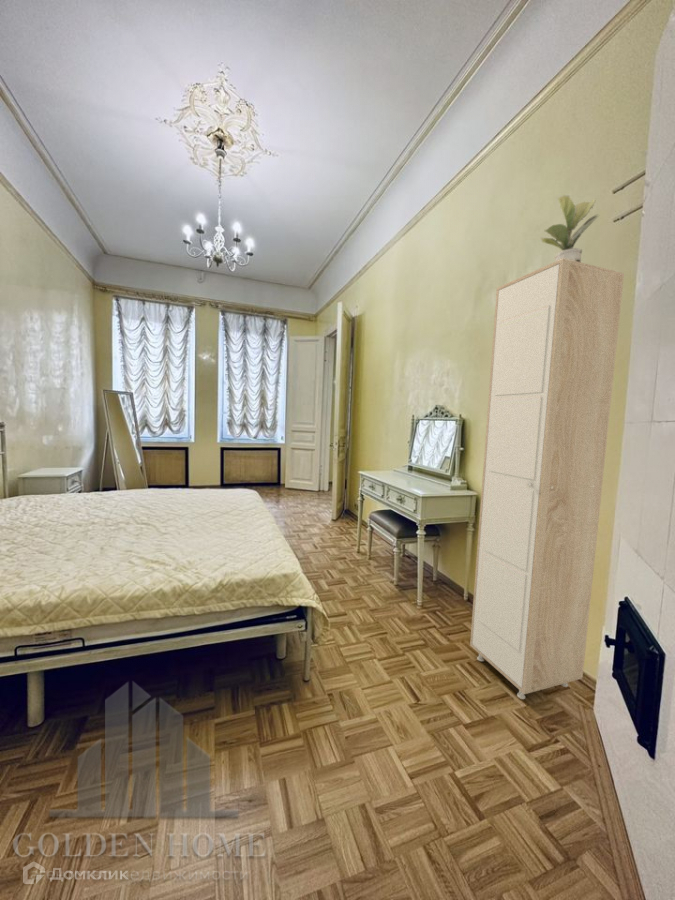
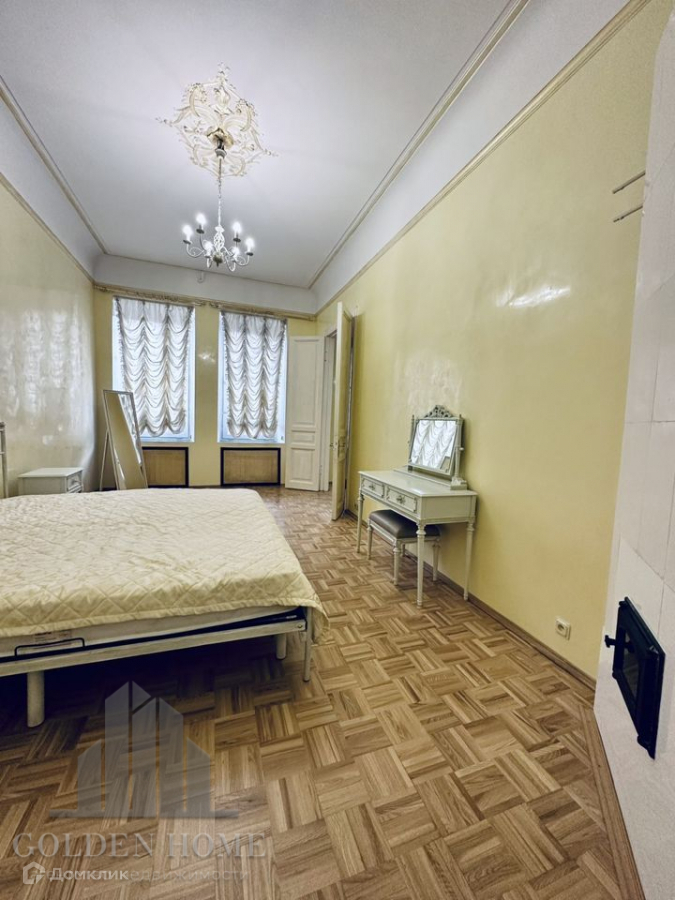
- potted plant (564, 236)
- cabinet (536, 484)
